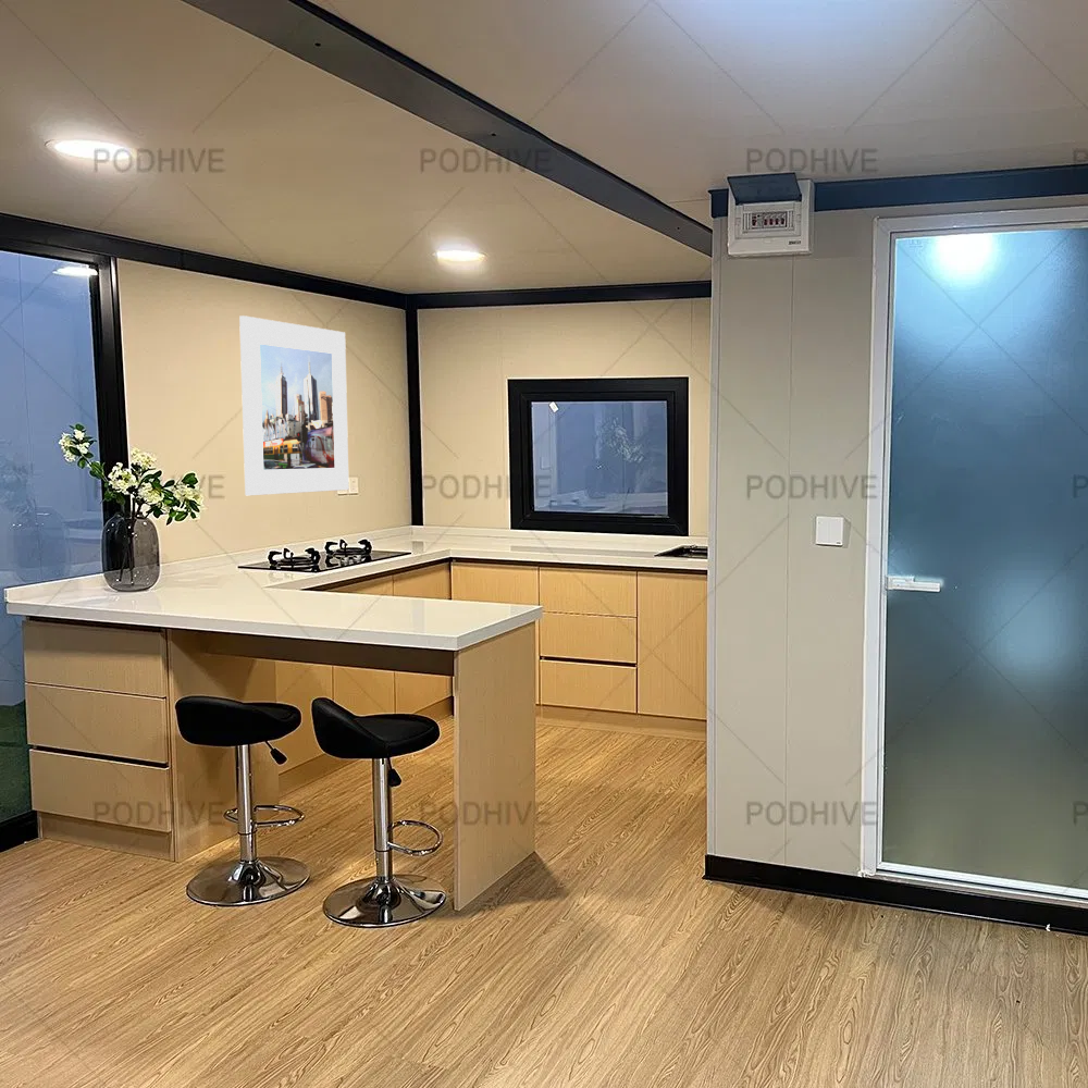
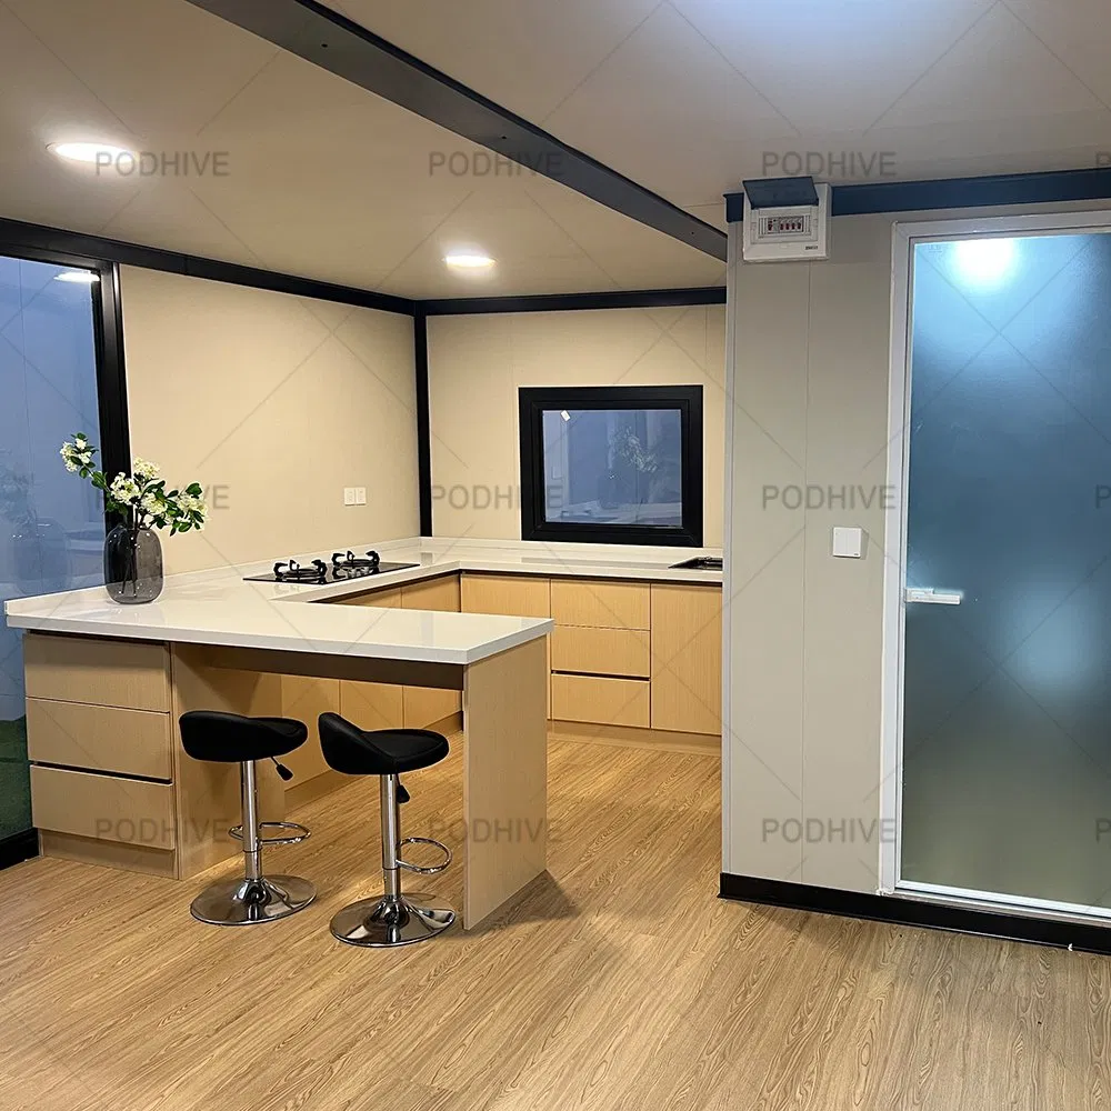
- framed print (298, 409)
